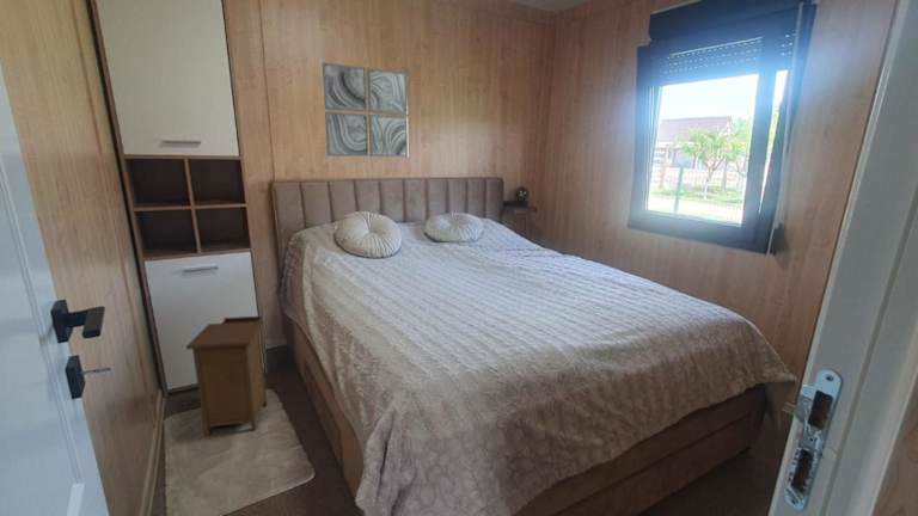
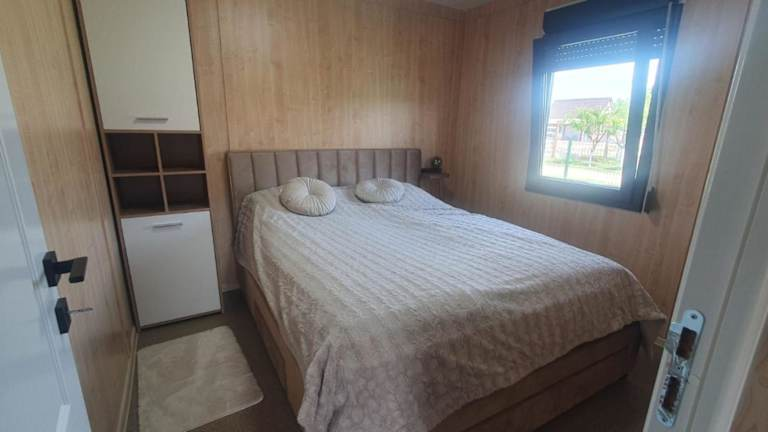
- nightstand (237, 370)
- wall art (368, 111)
